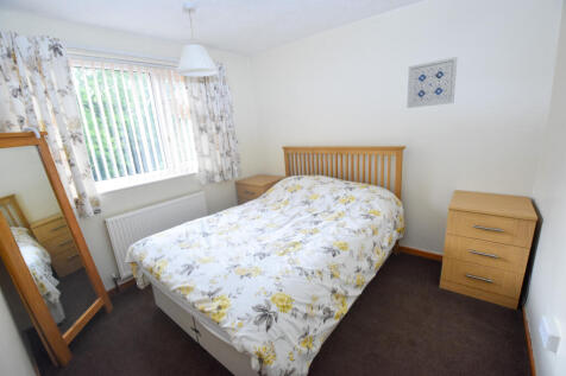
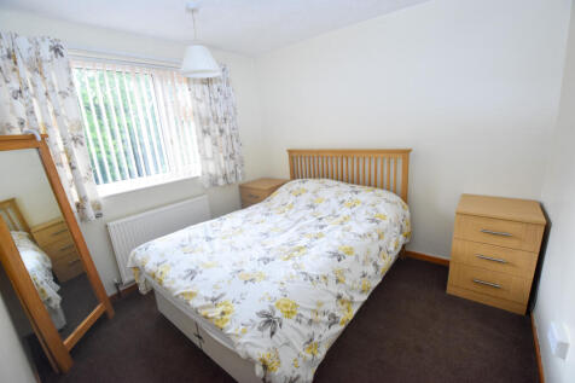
- wall art (430, 84)
